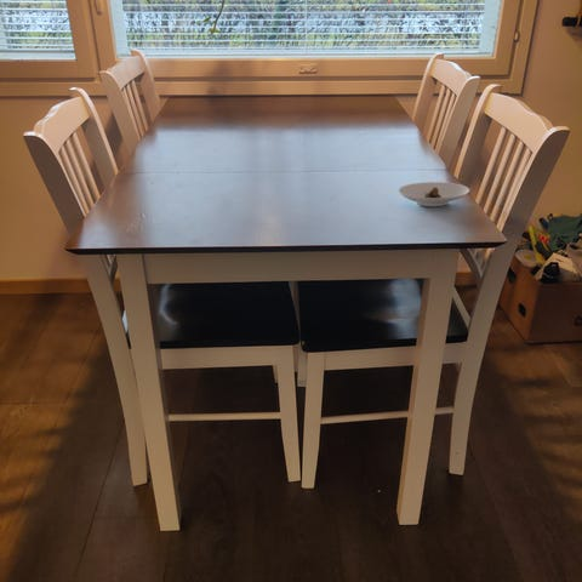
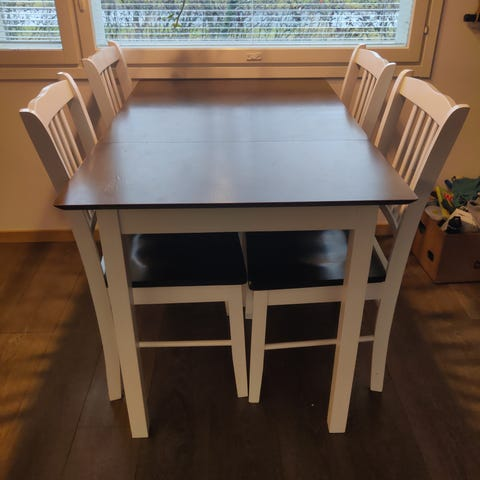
- saucer (433, 194)
